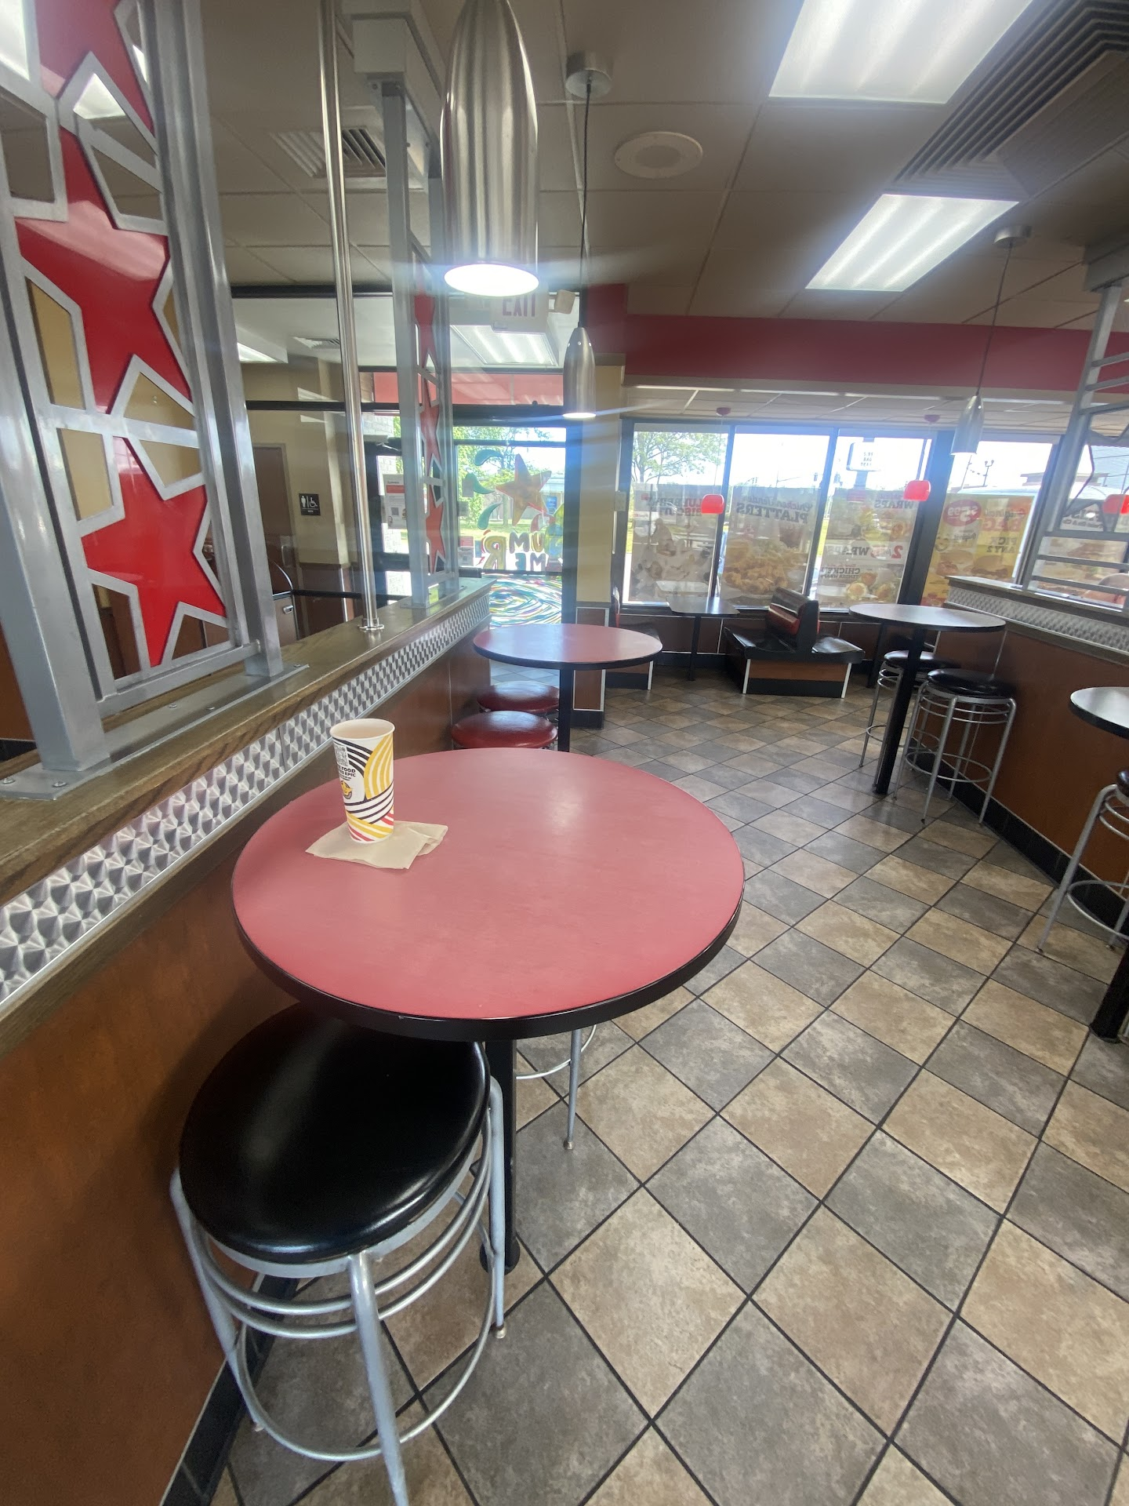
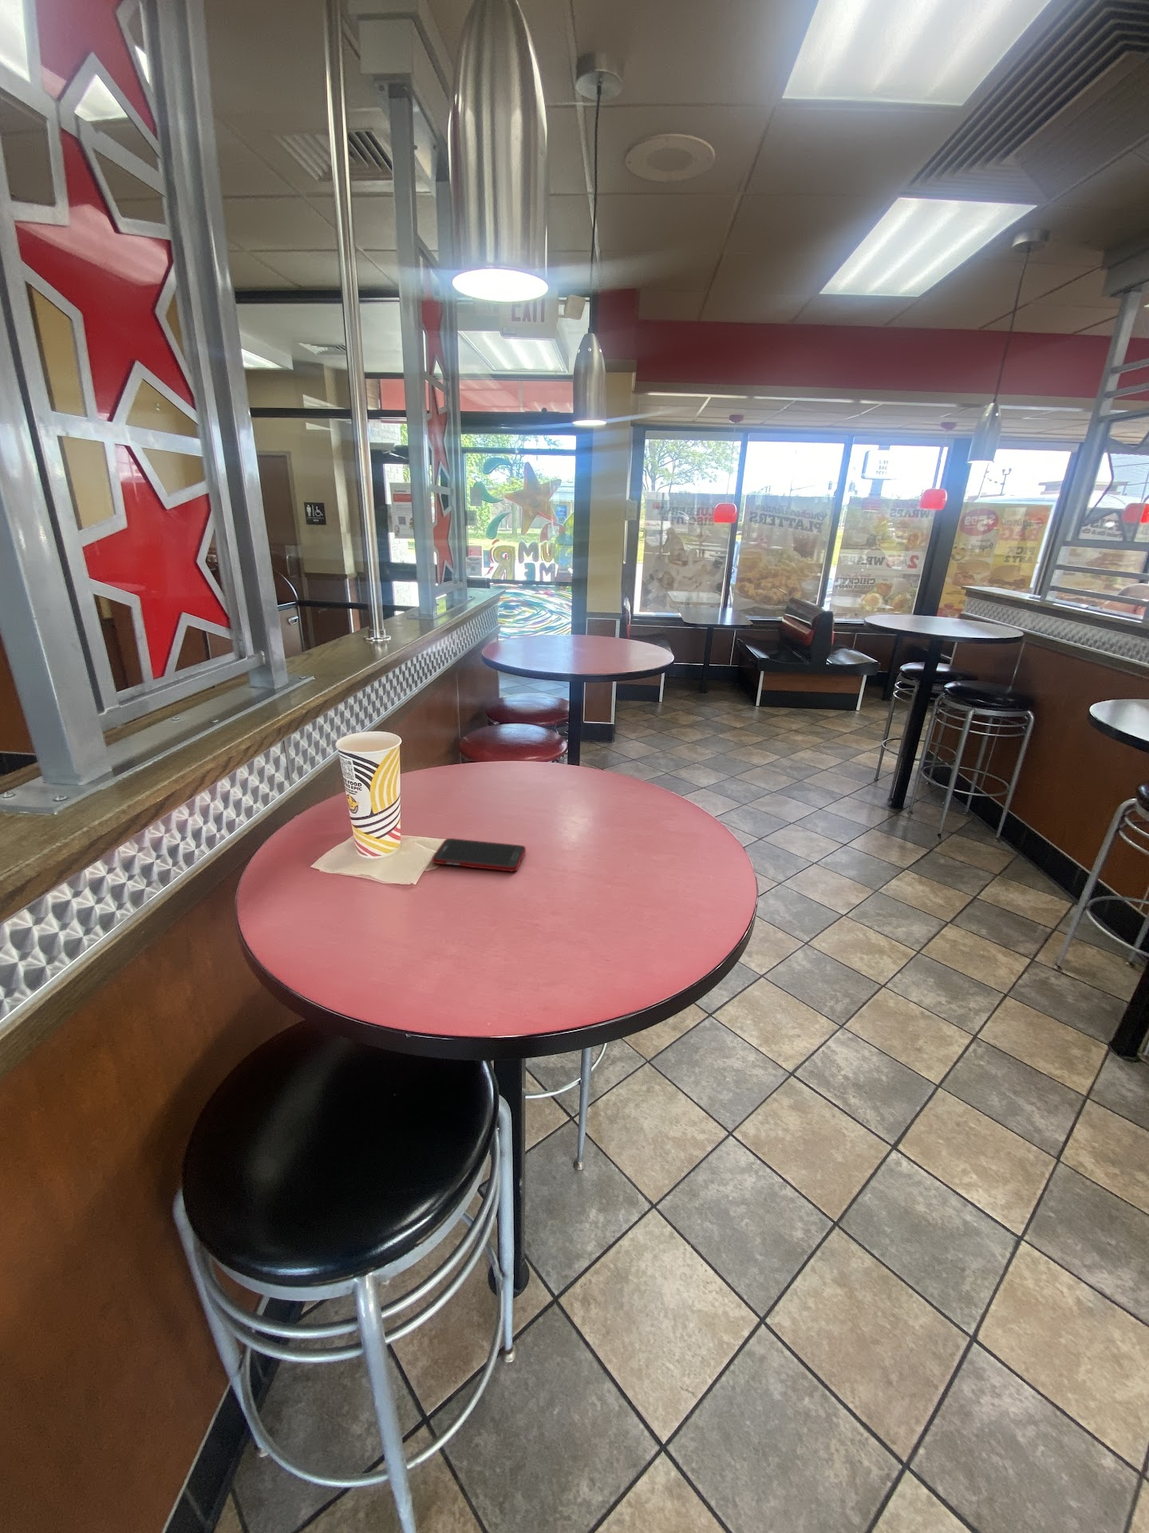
+ cell phone (479, 855)
